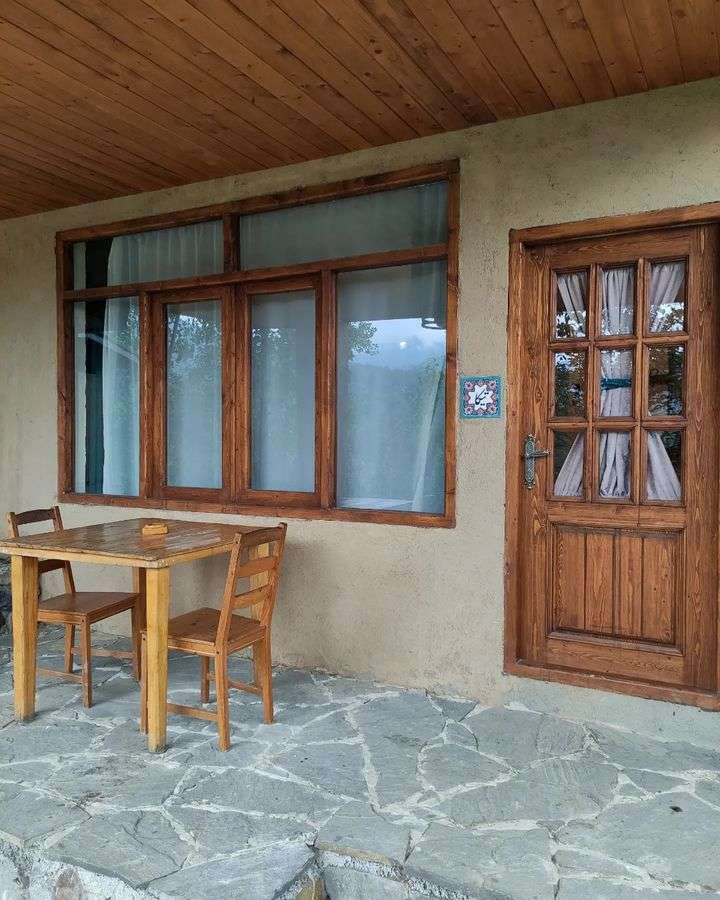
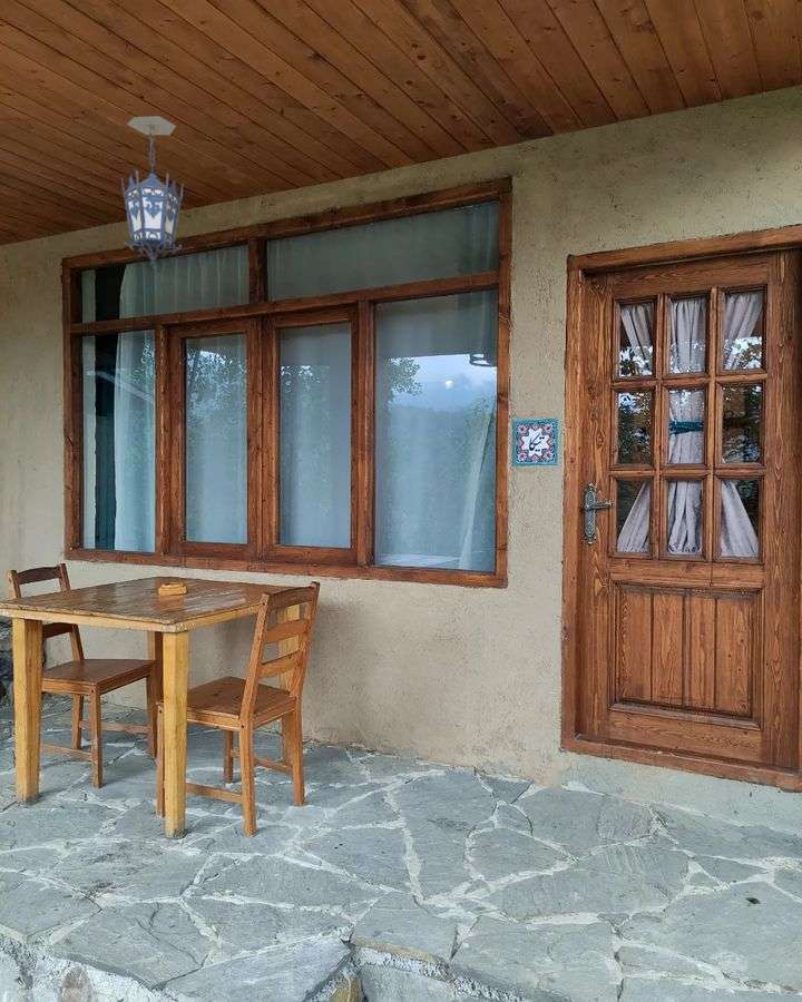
+ hanging lantern (153, 195)
